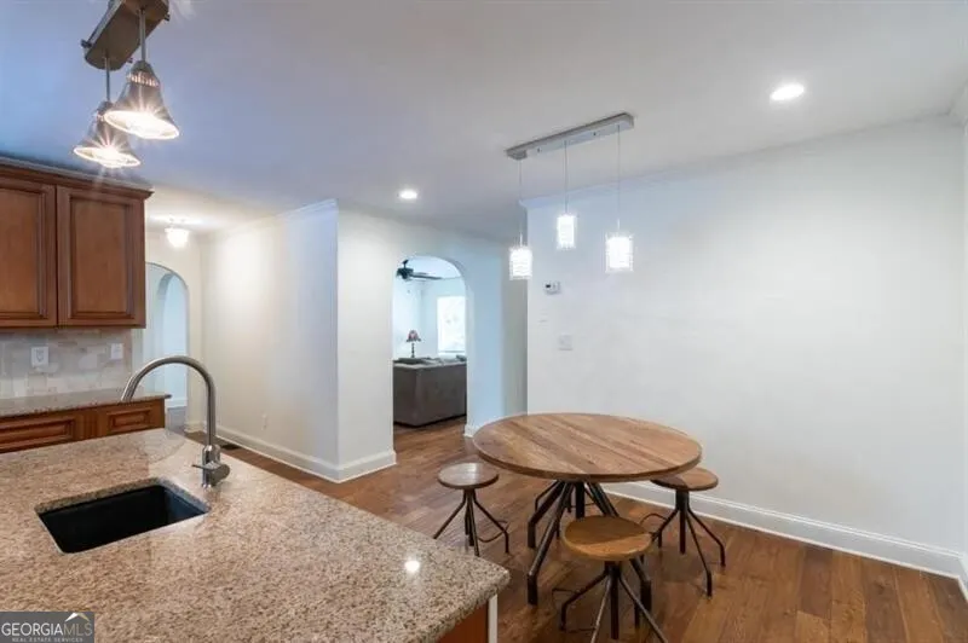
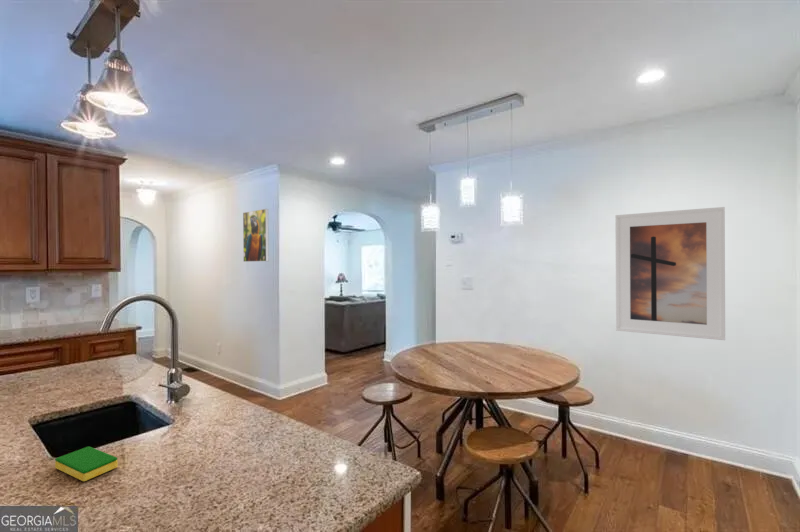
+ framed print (255, 236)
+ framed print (666, 273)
+ dish sponge (86, 462)
